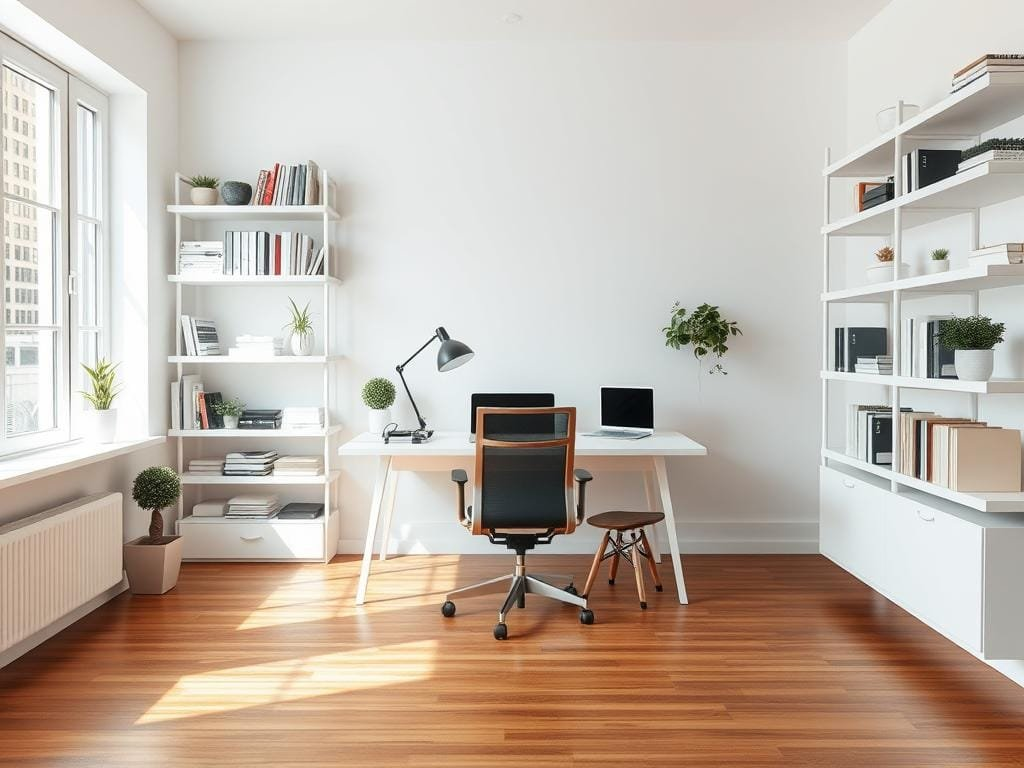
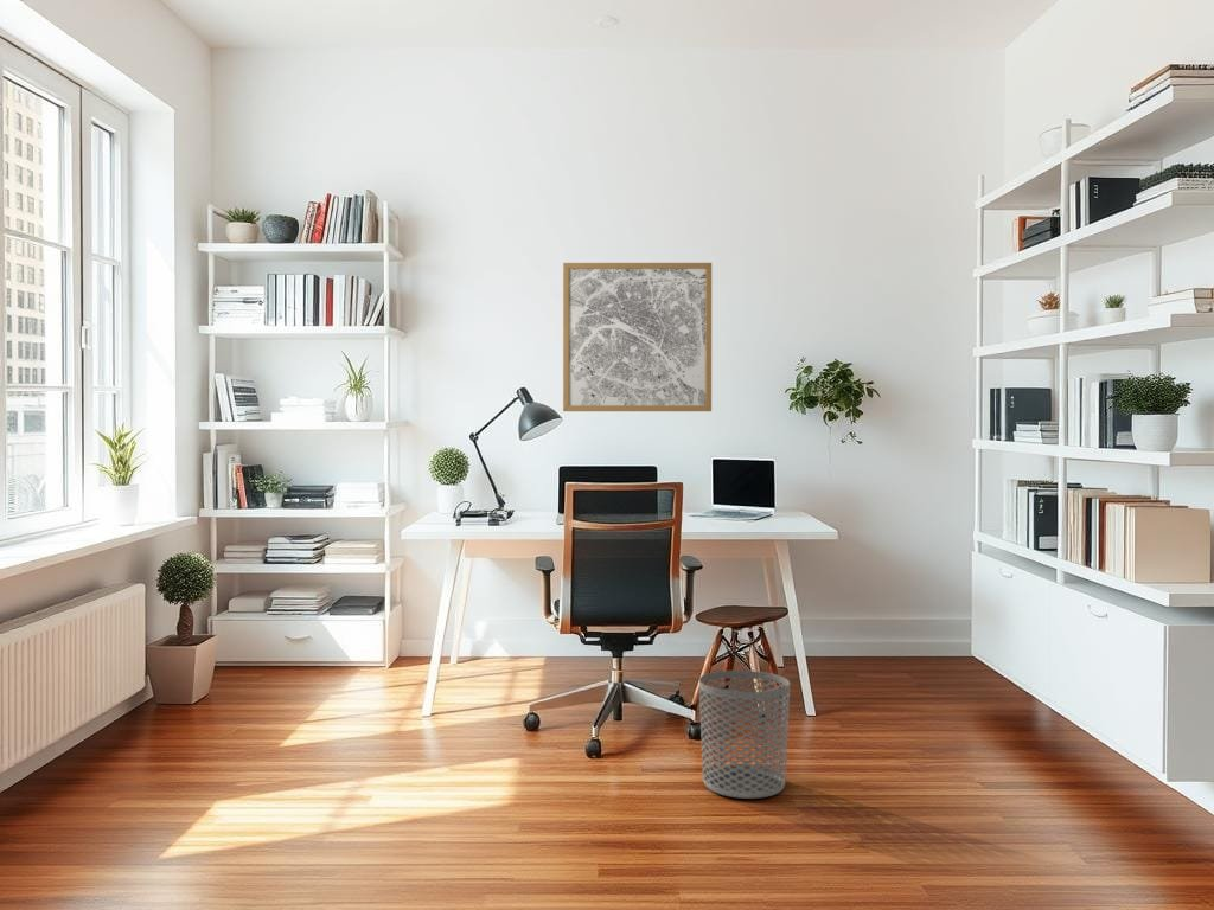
+ waste bin (743, 732)
+ wall art (637, 337)
